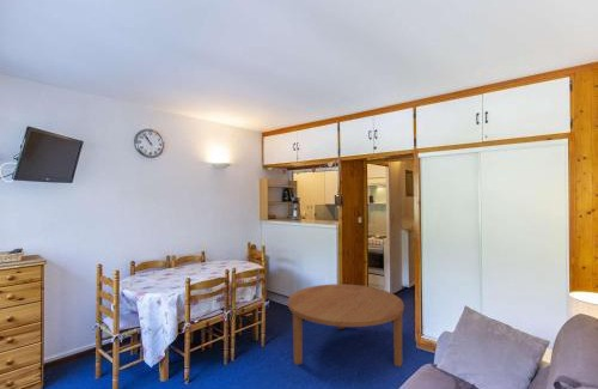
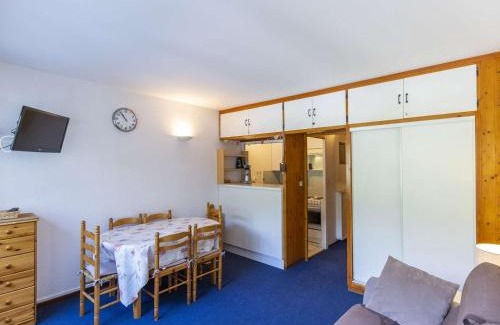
- coffee table (344, 324)
